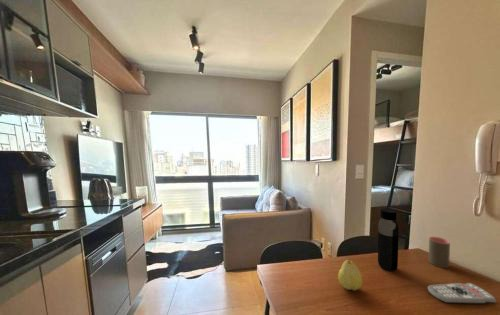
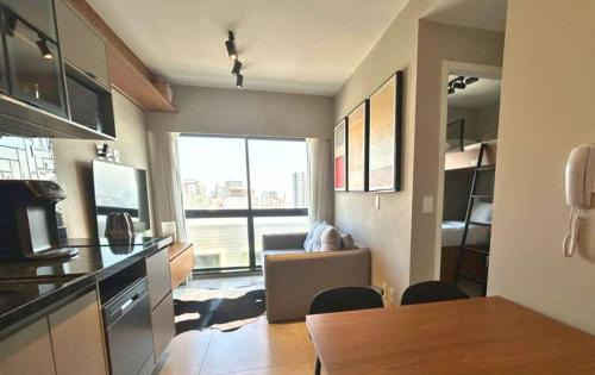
- remote control (458, 293)
- fruit (349, 272)
- water bottle (387, 239)
- cup (438, 251)
